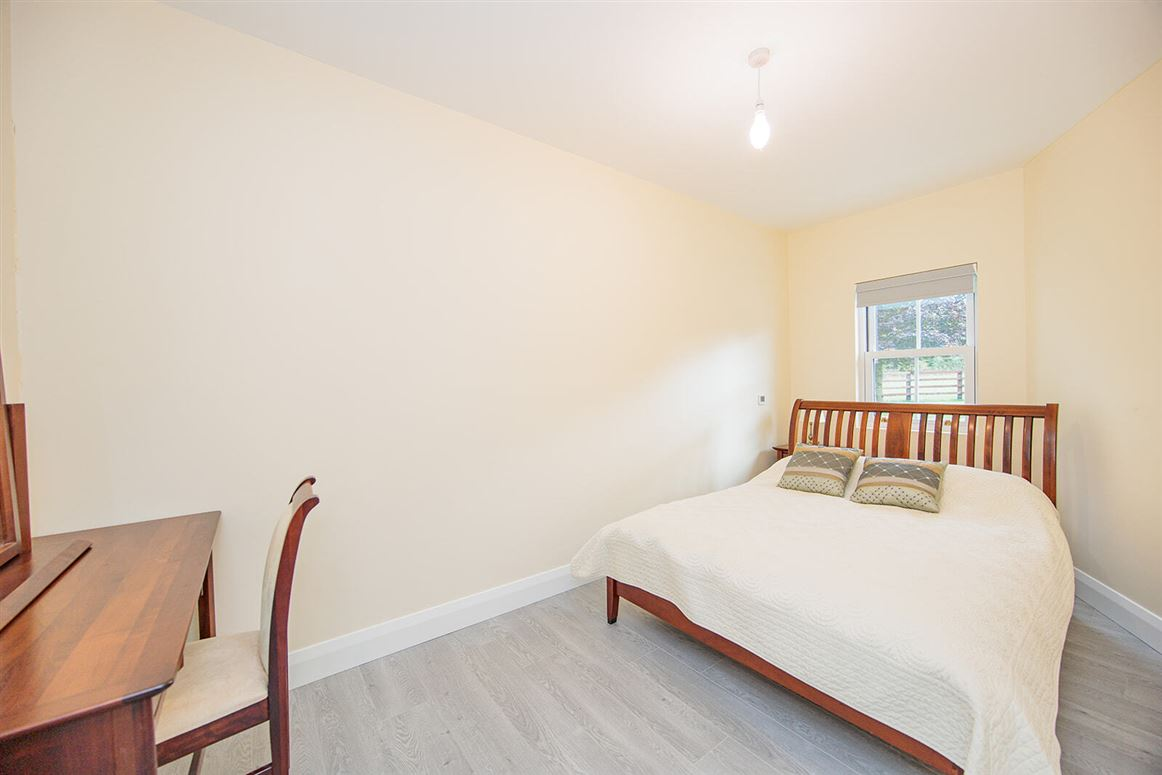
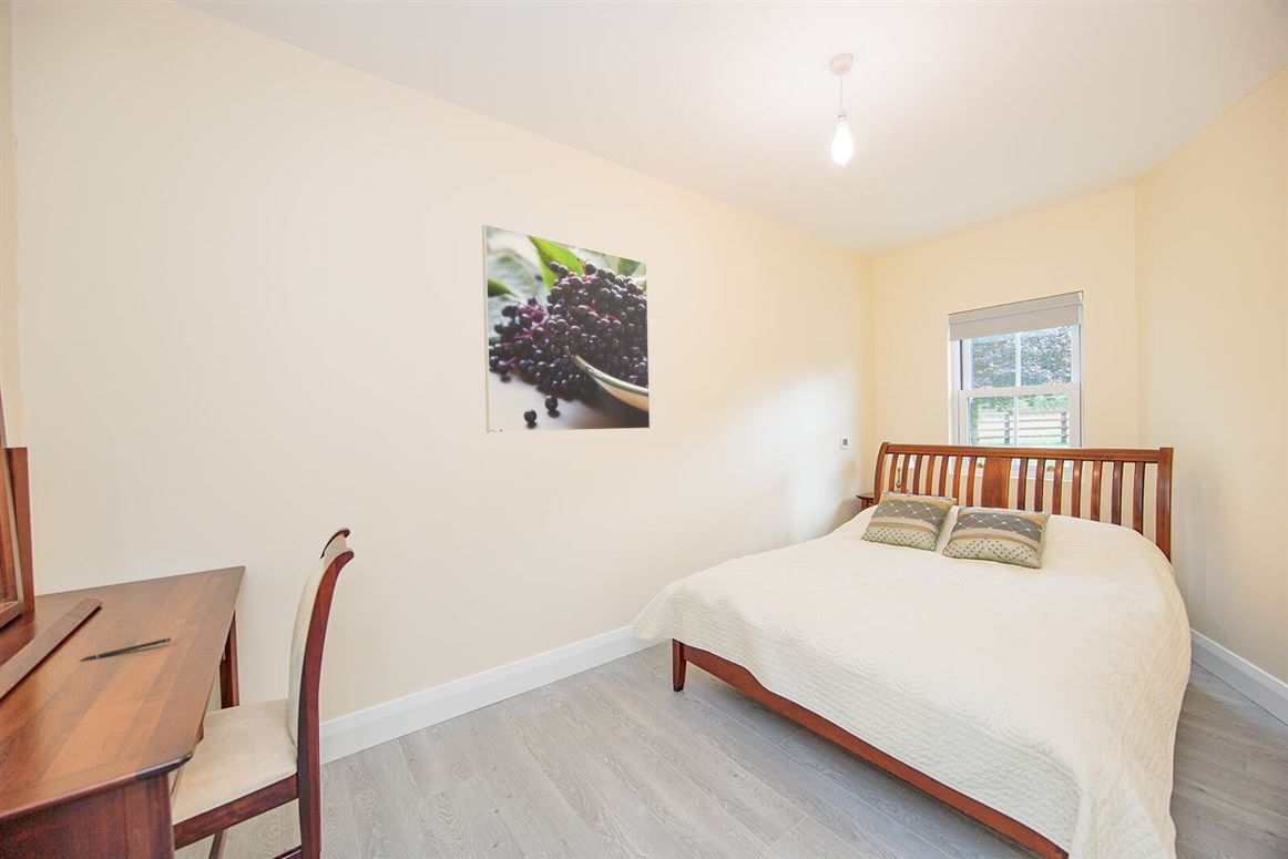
+ pen (126, 650)
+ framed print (575, 338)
